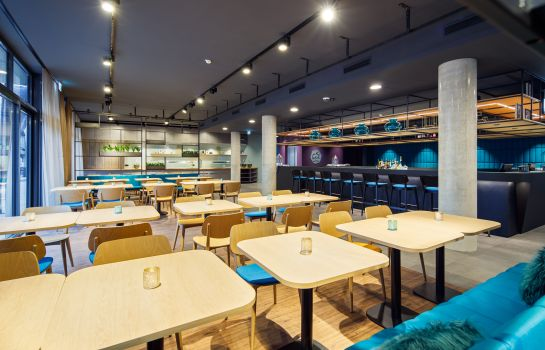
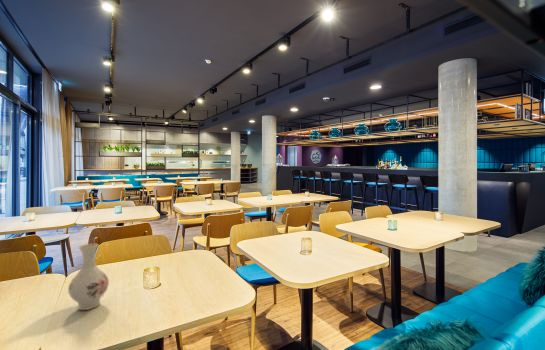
+ vase (89, 275)
